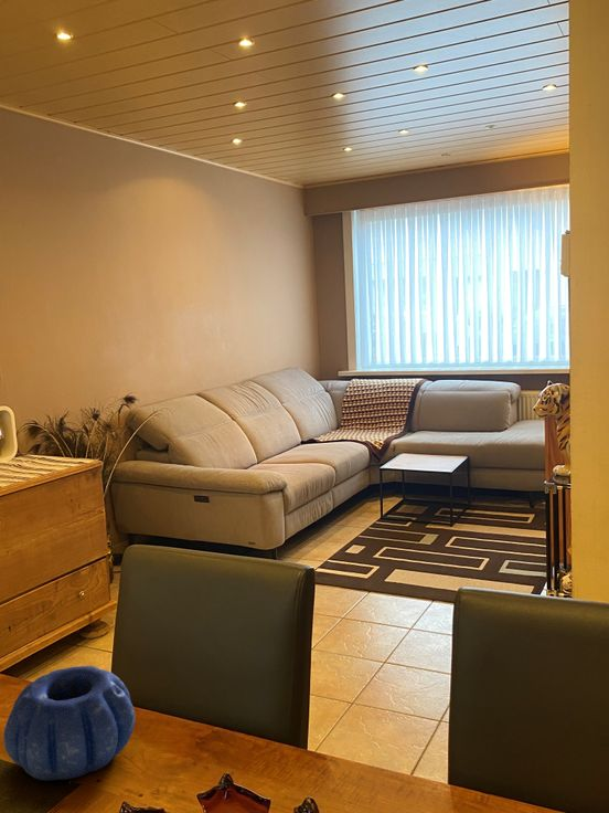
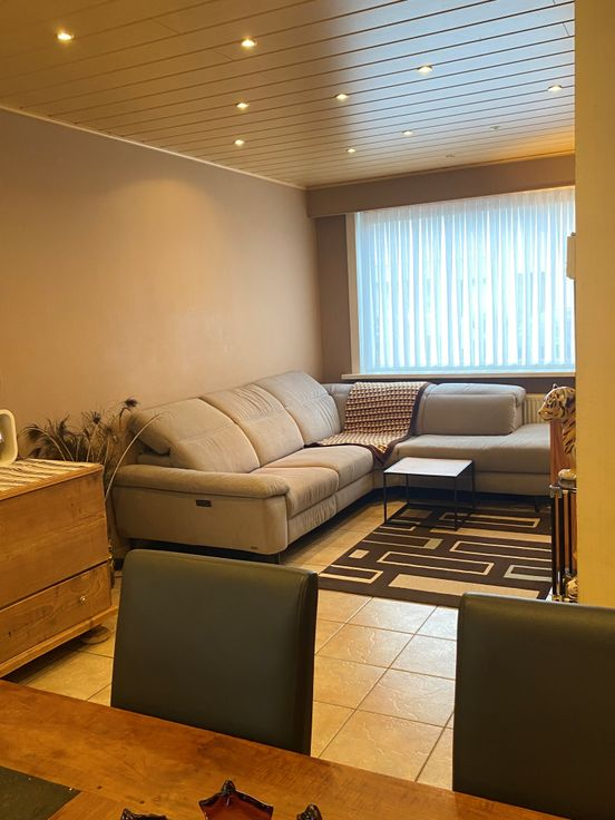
- decorative bowl (71, 718)
